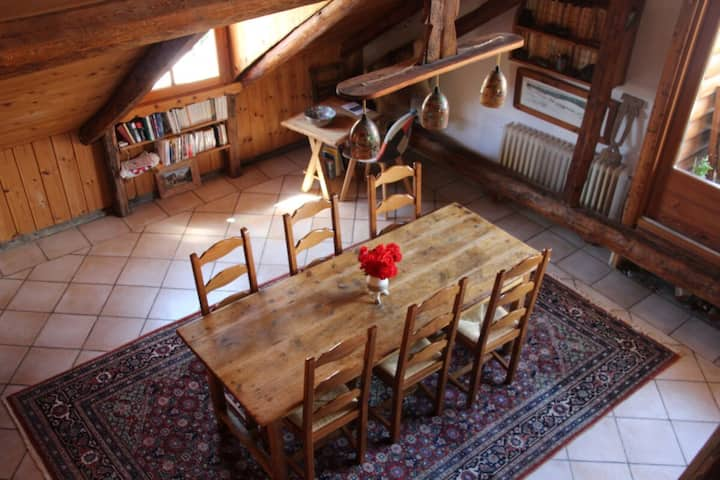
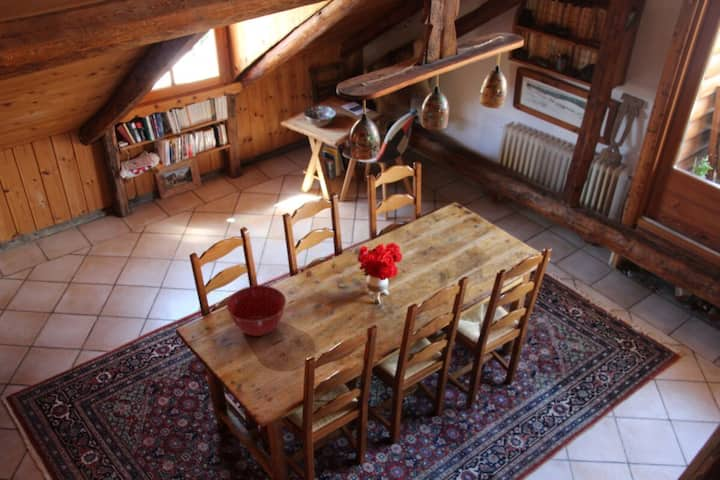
+ mixing bowl (257, 314)
